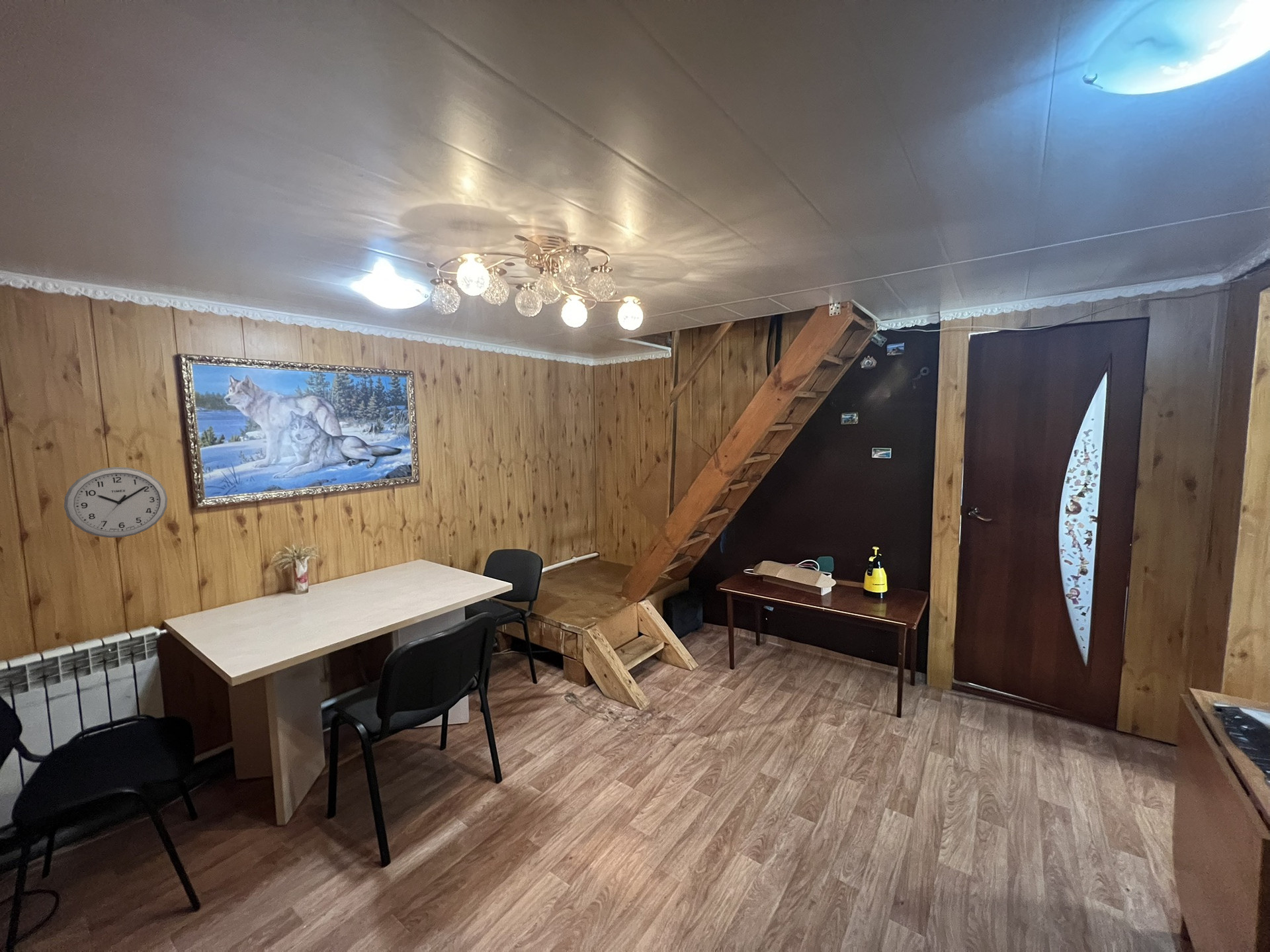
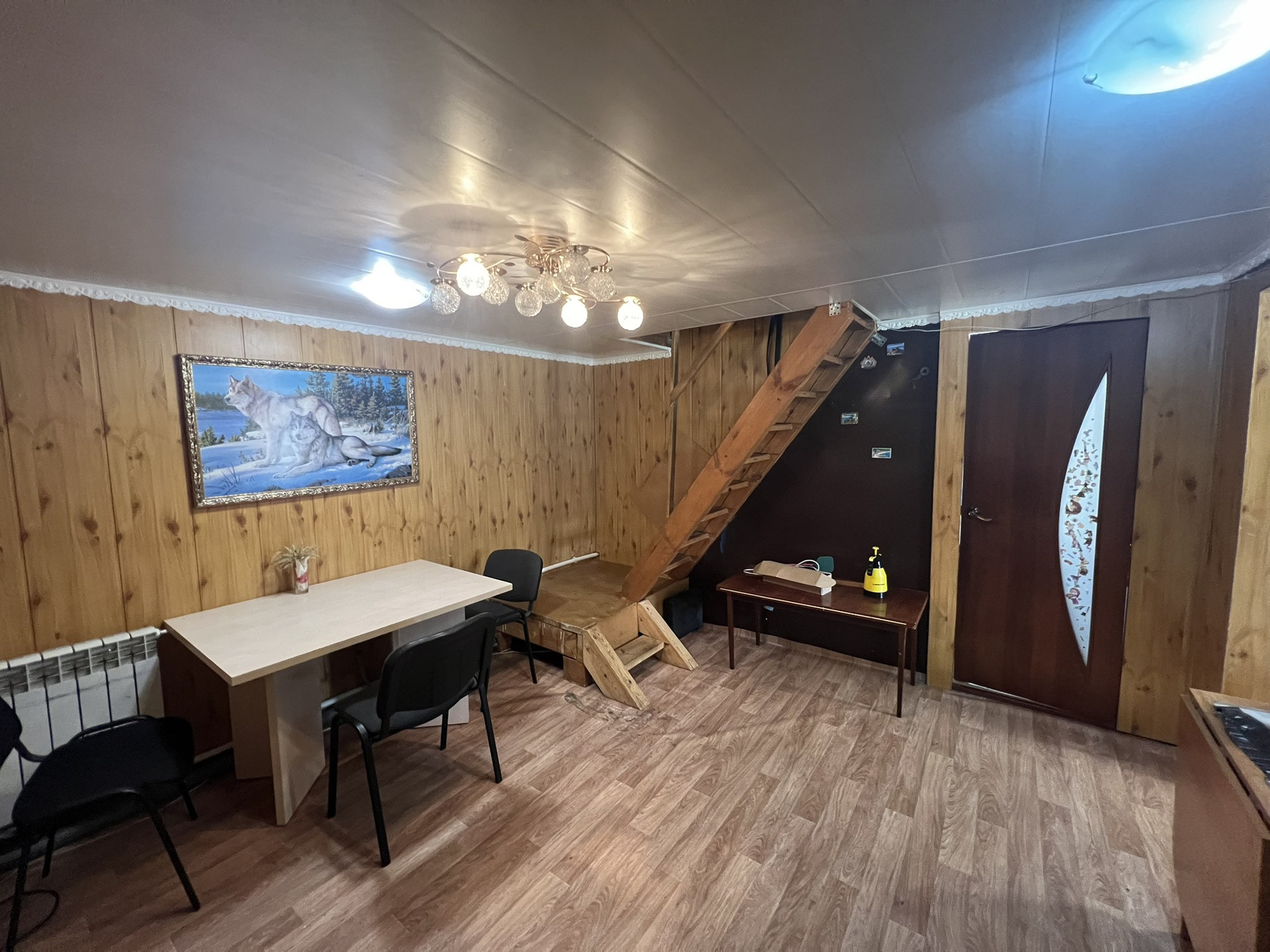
- wall clock (118, 502)
